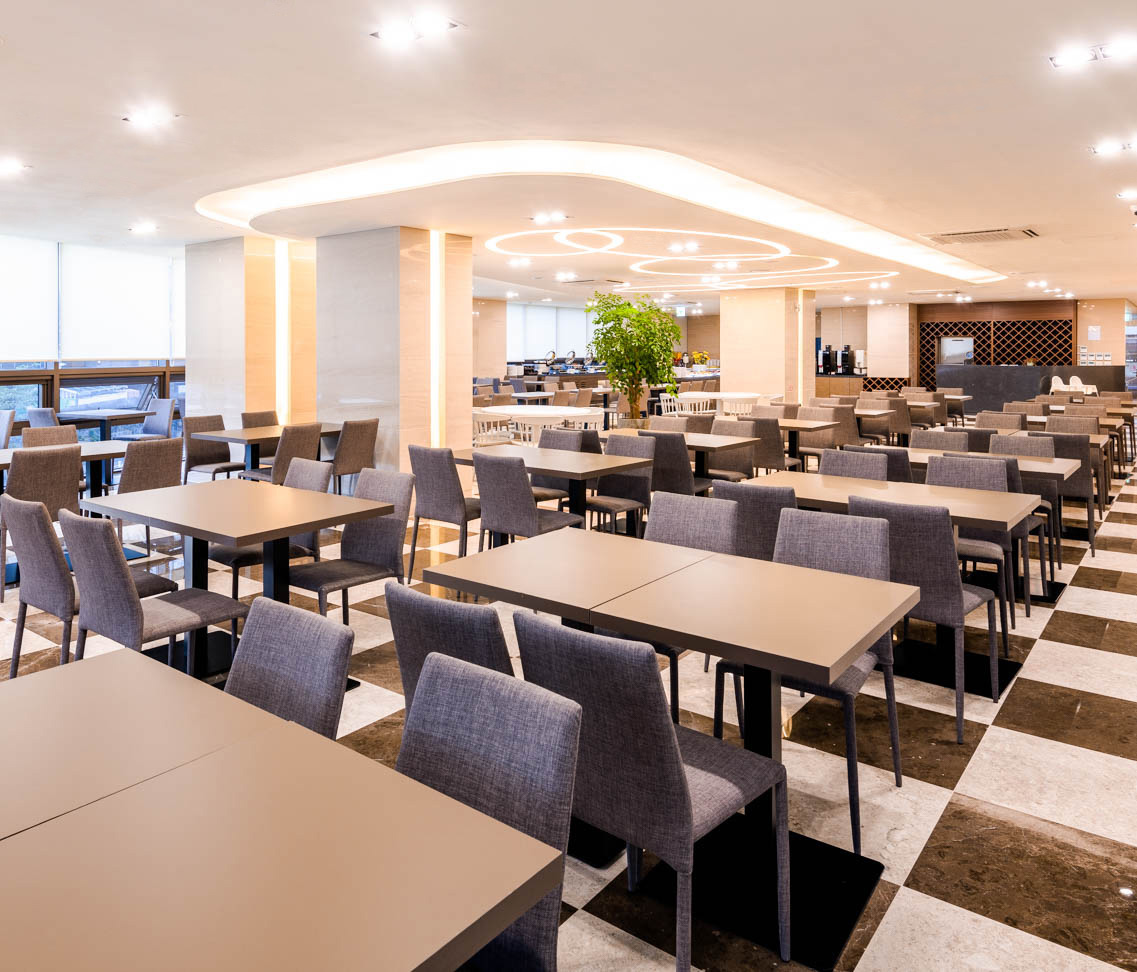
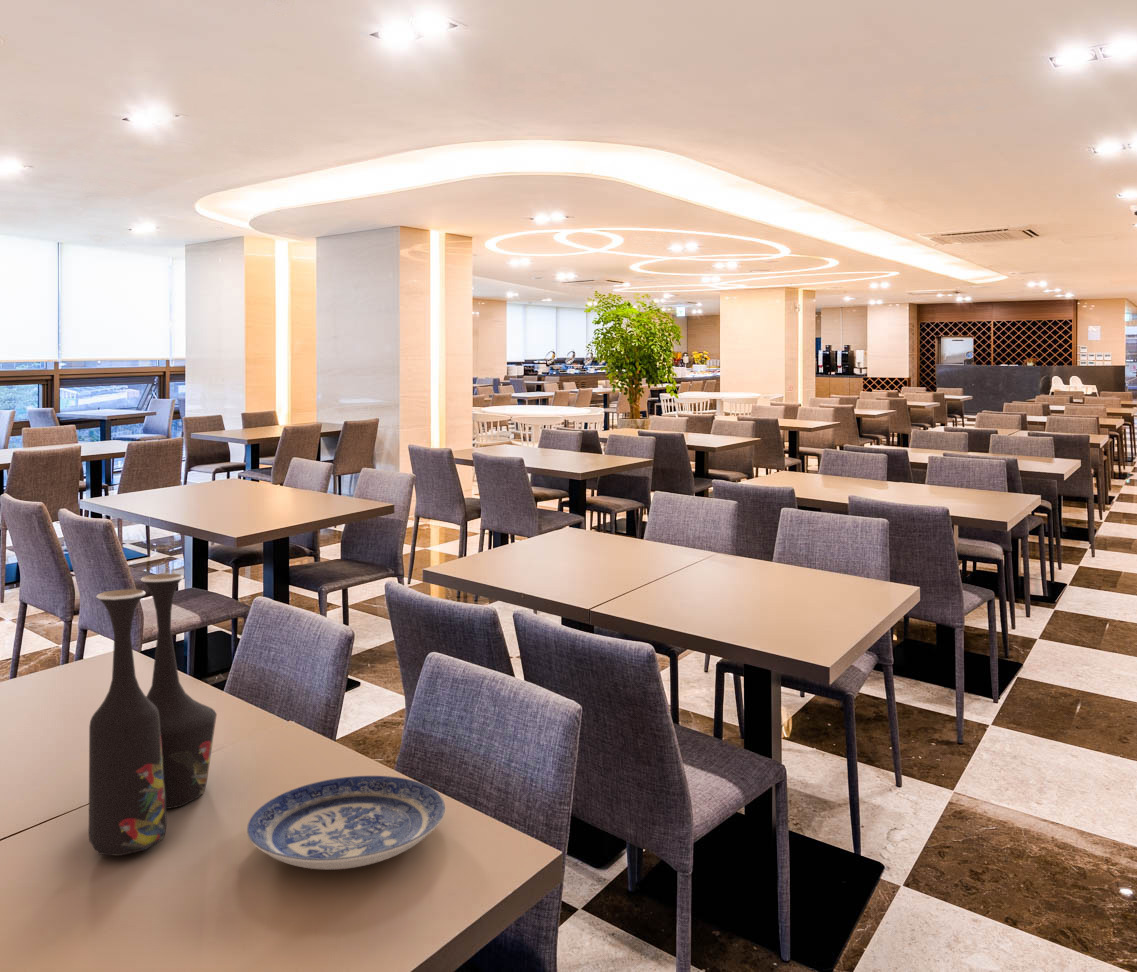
+ vase (149, 699)
+ plate (349, 826)
